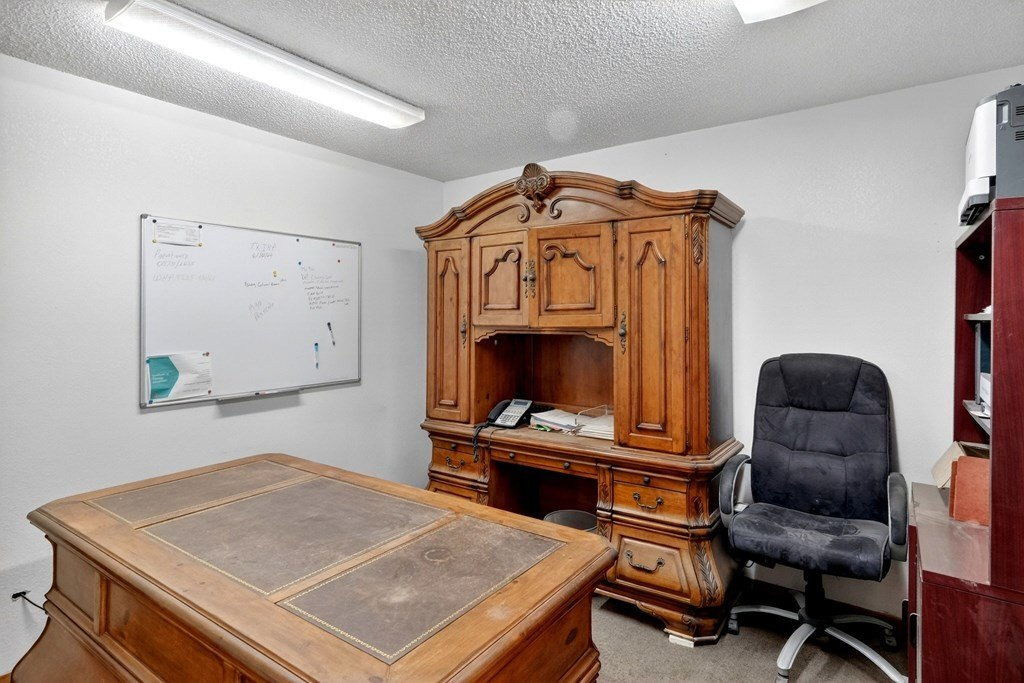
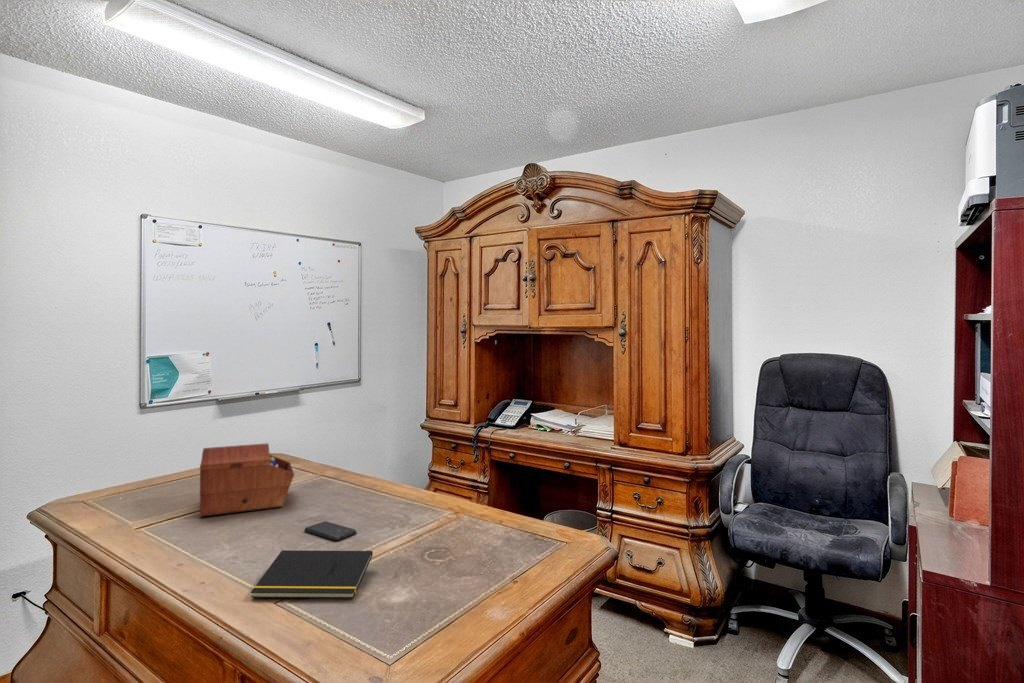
+ notepad (315, 572)
+ sewing box (248, 476)
+ smartphone (330, 529)
